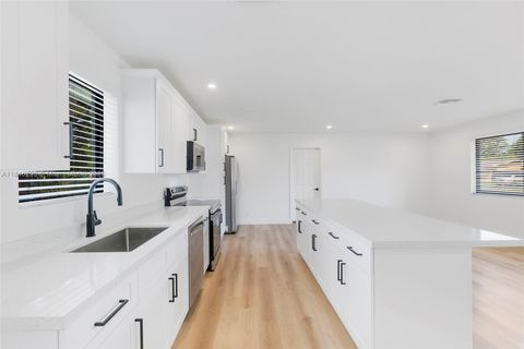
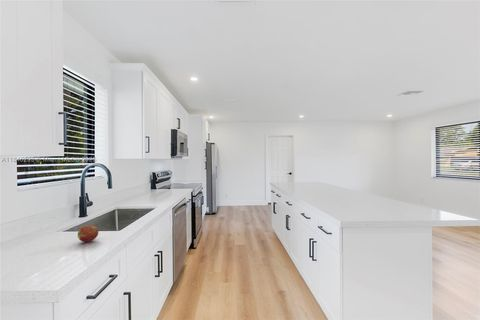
+ apple (88, 233)
